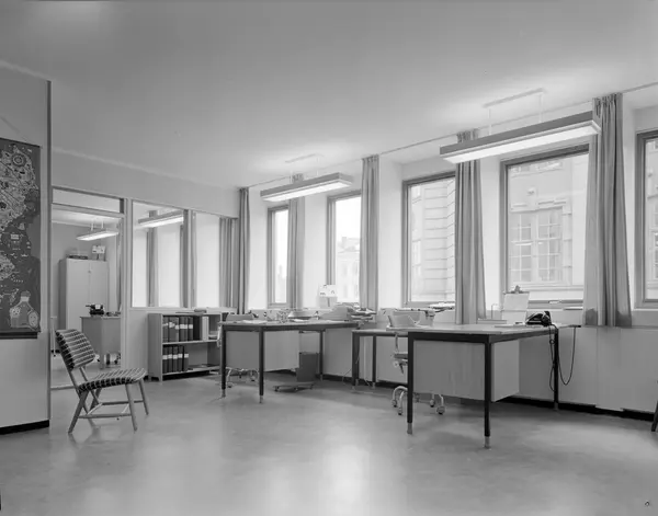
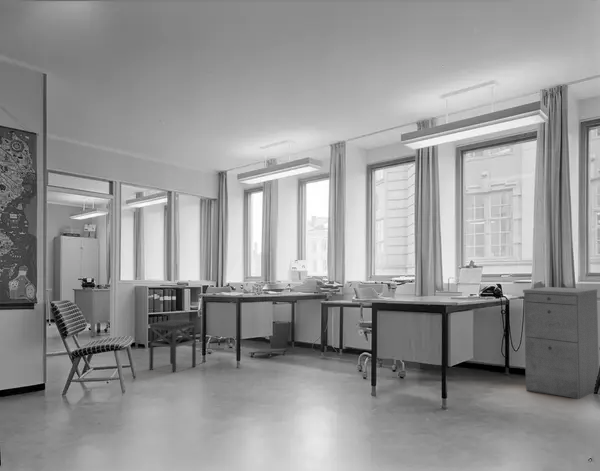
+ side table (172, 345)
+ filing cabinet (561, 339)
